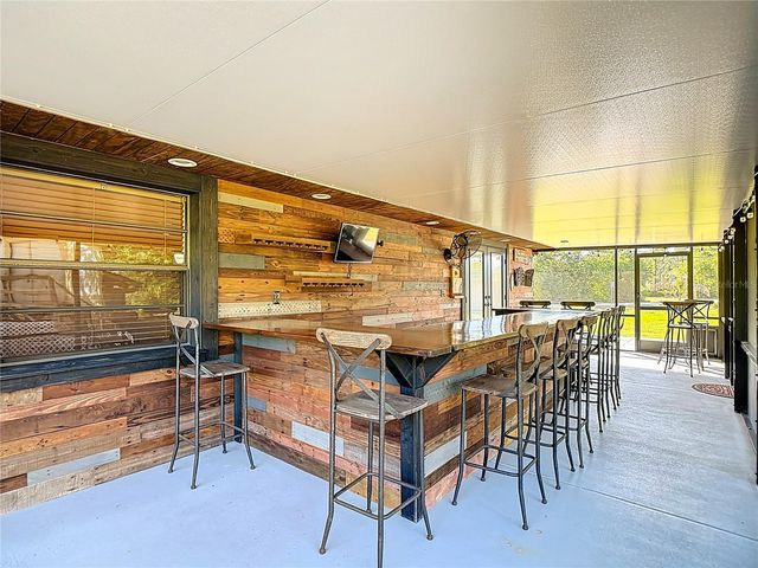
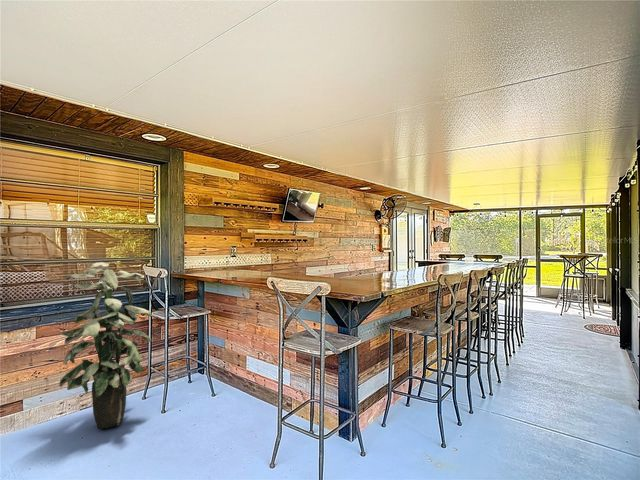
+ indoor plant (105, 342)
